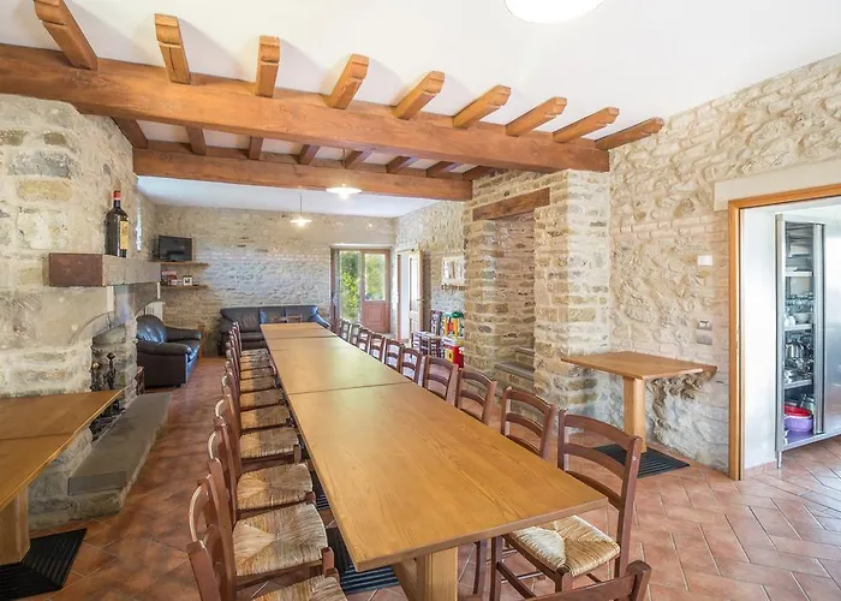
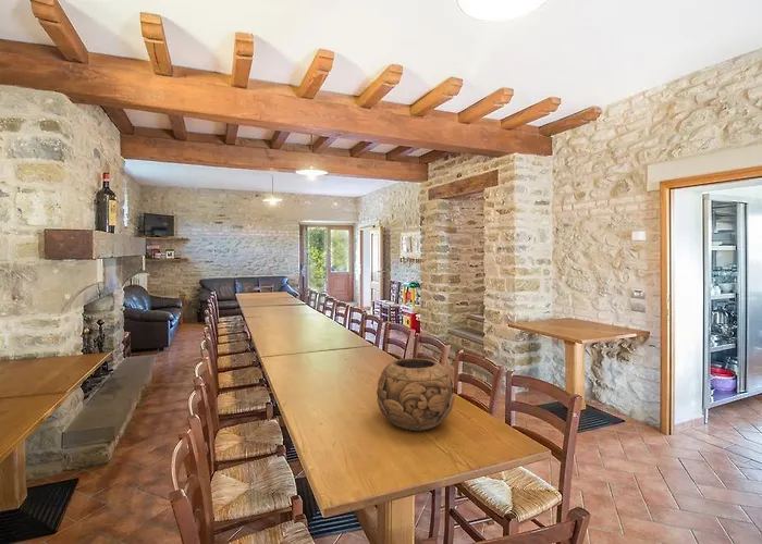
+ decorative bowl (415, 393)
